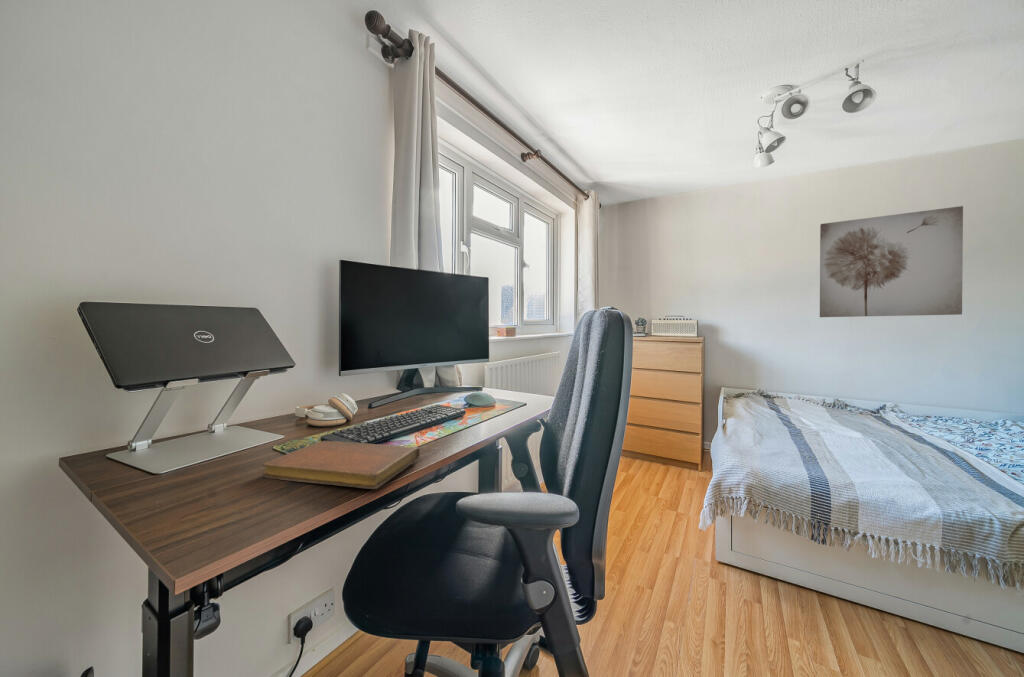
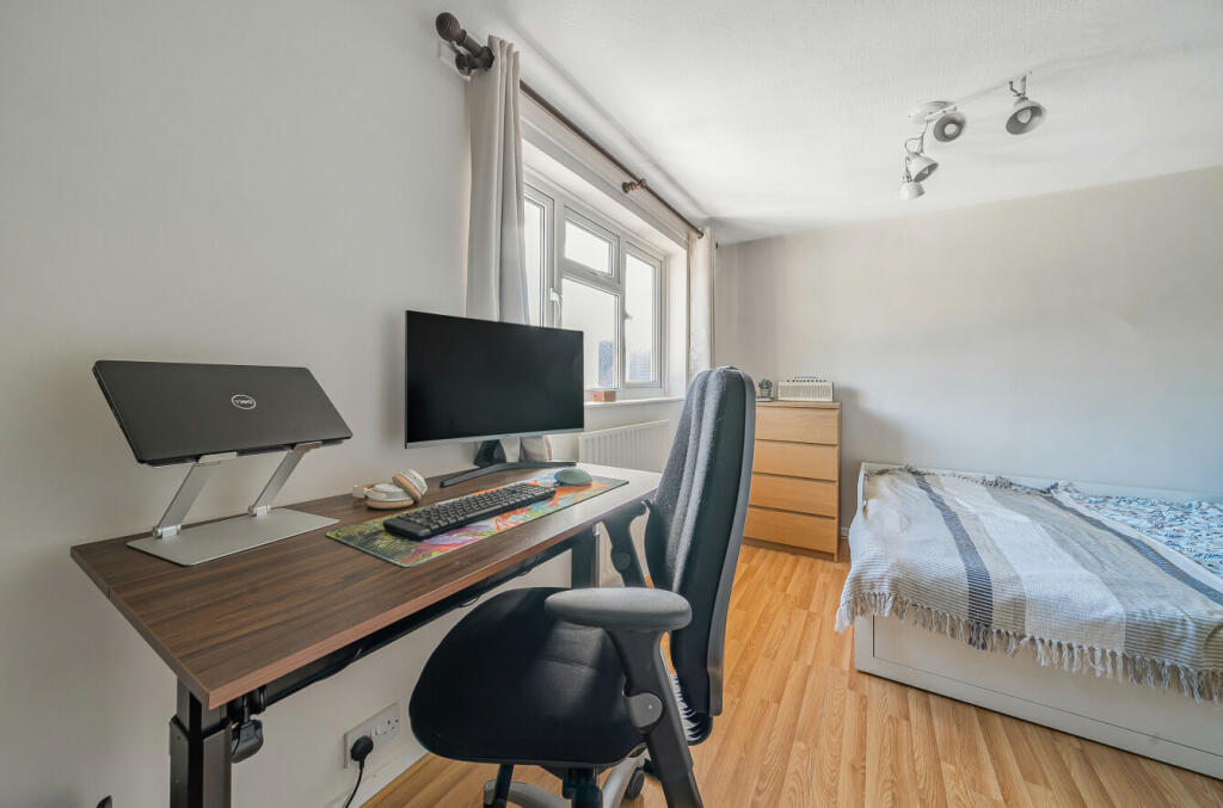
- wall art (885, 266)
- notebook (346, 460)
